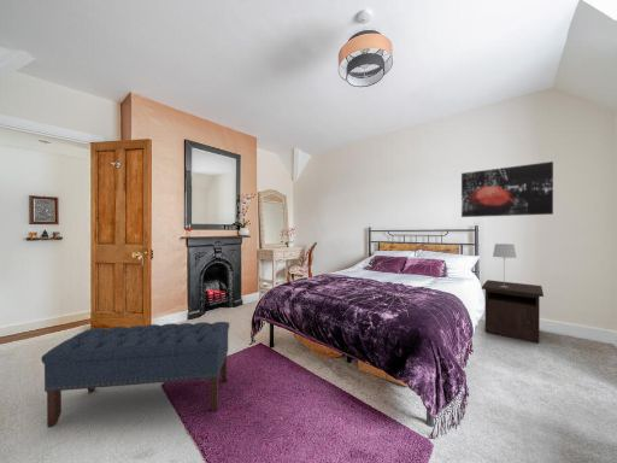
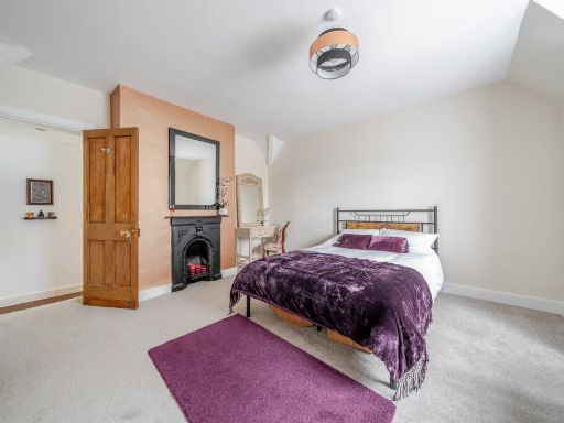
- nightstand (511, 309)
- table lamp (504, 265)
- wall art (503, 192)
- bench (149, 365)
